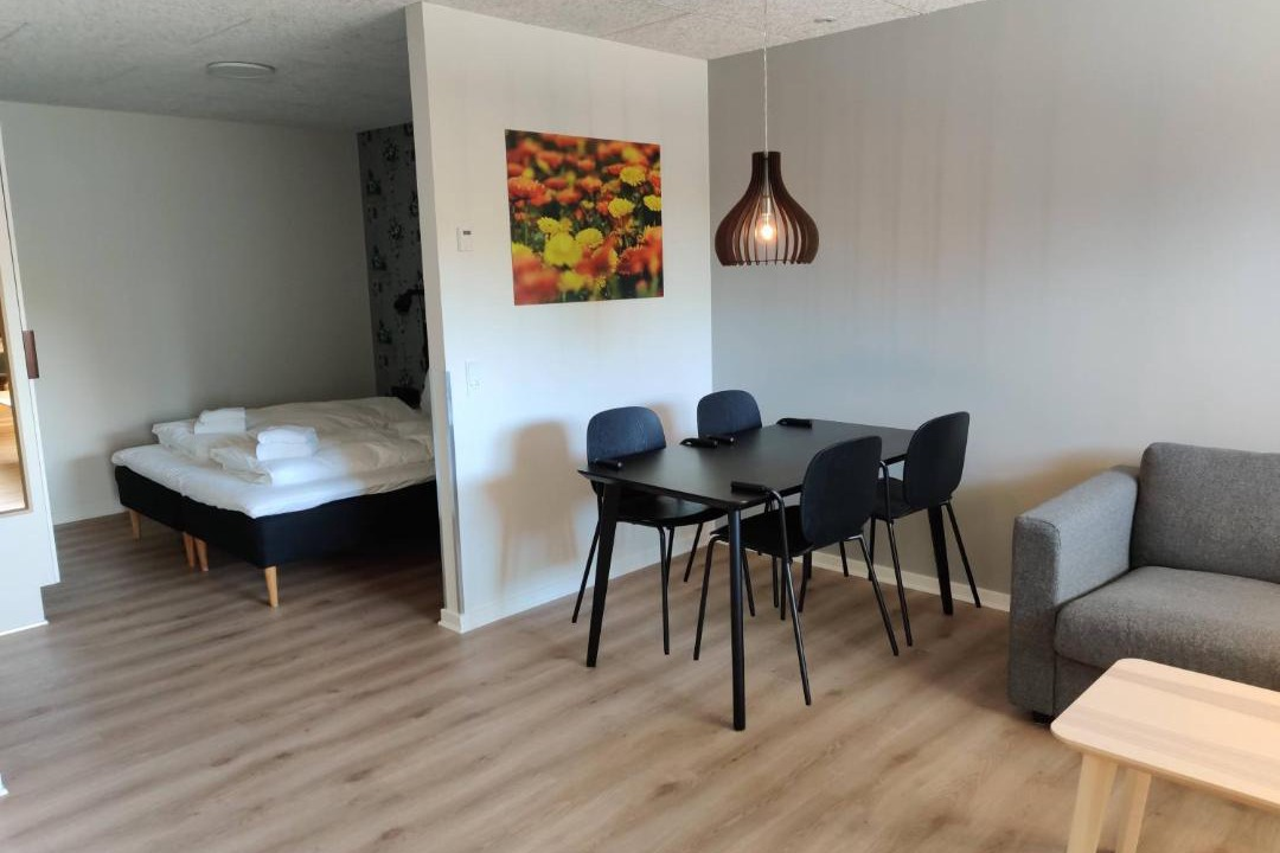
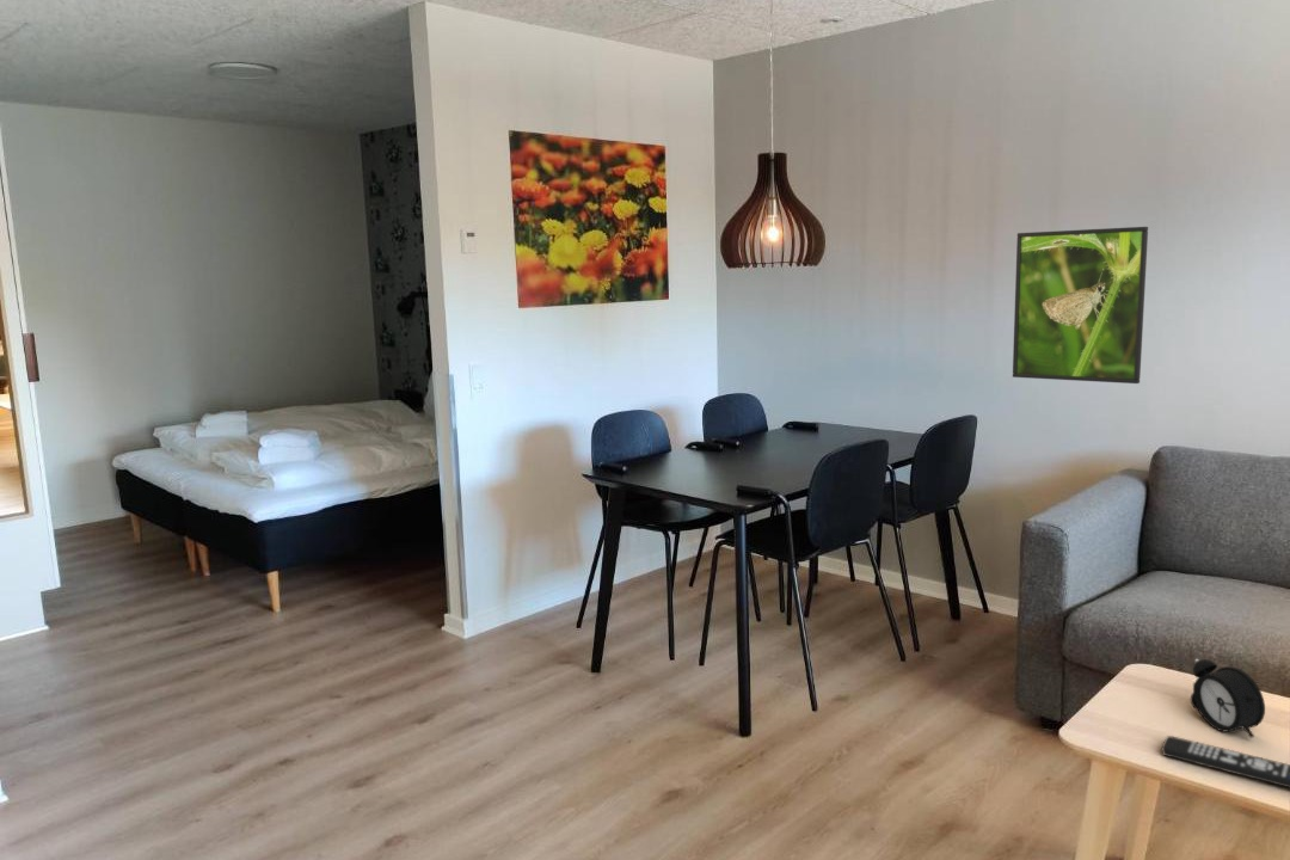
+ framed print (1076, 306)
+ alarm clock (1224, 696)
+ remote control (1237, 763)
